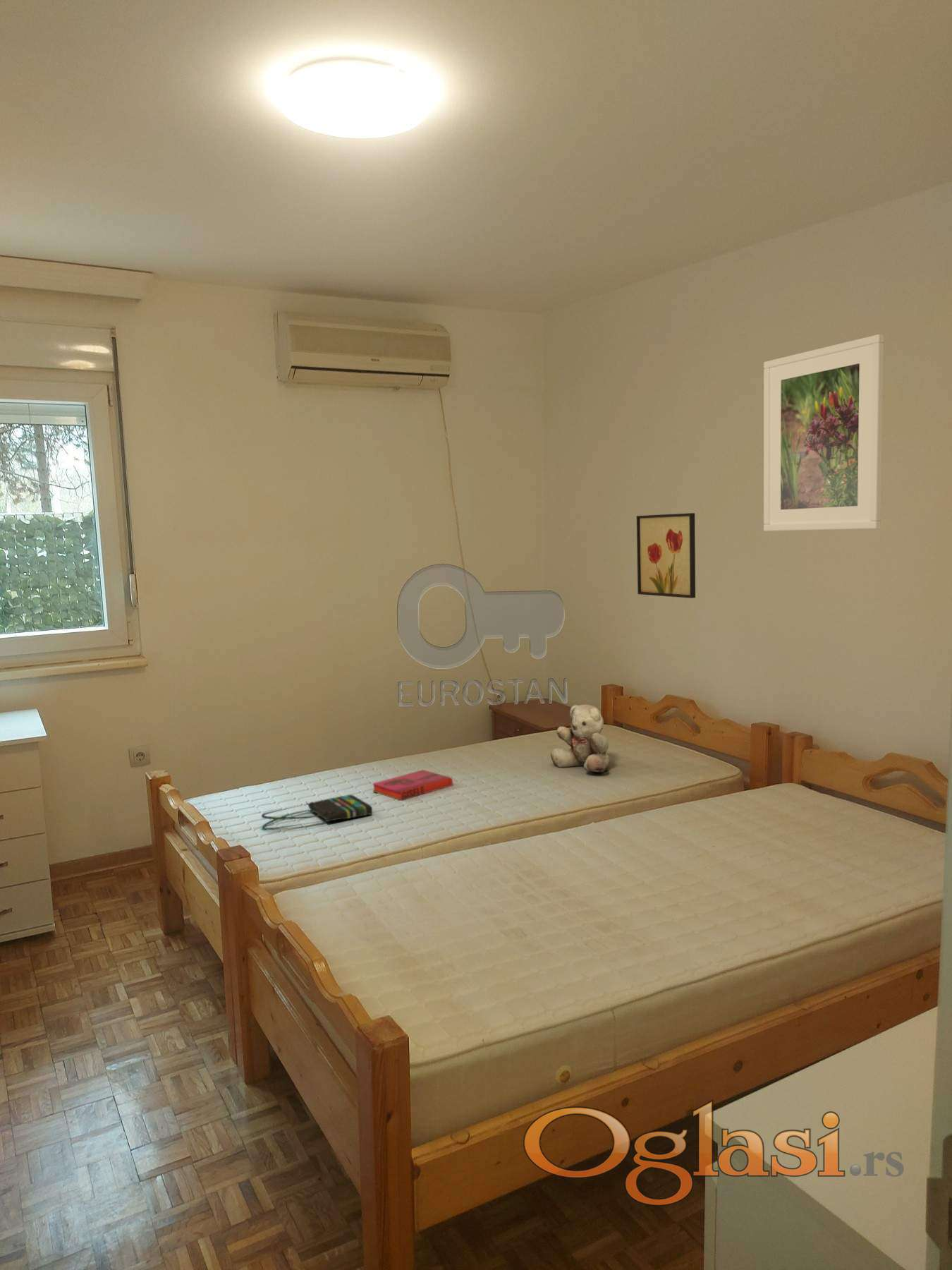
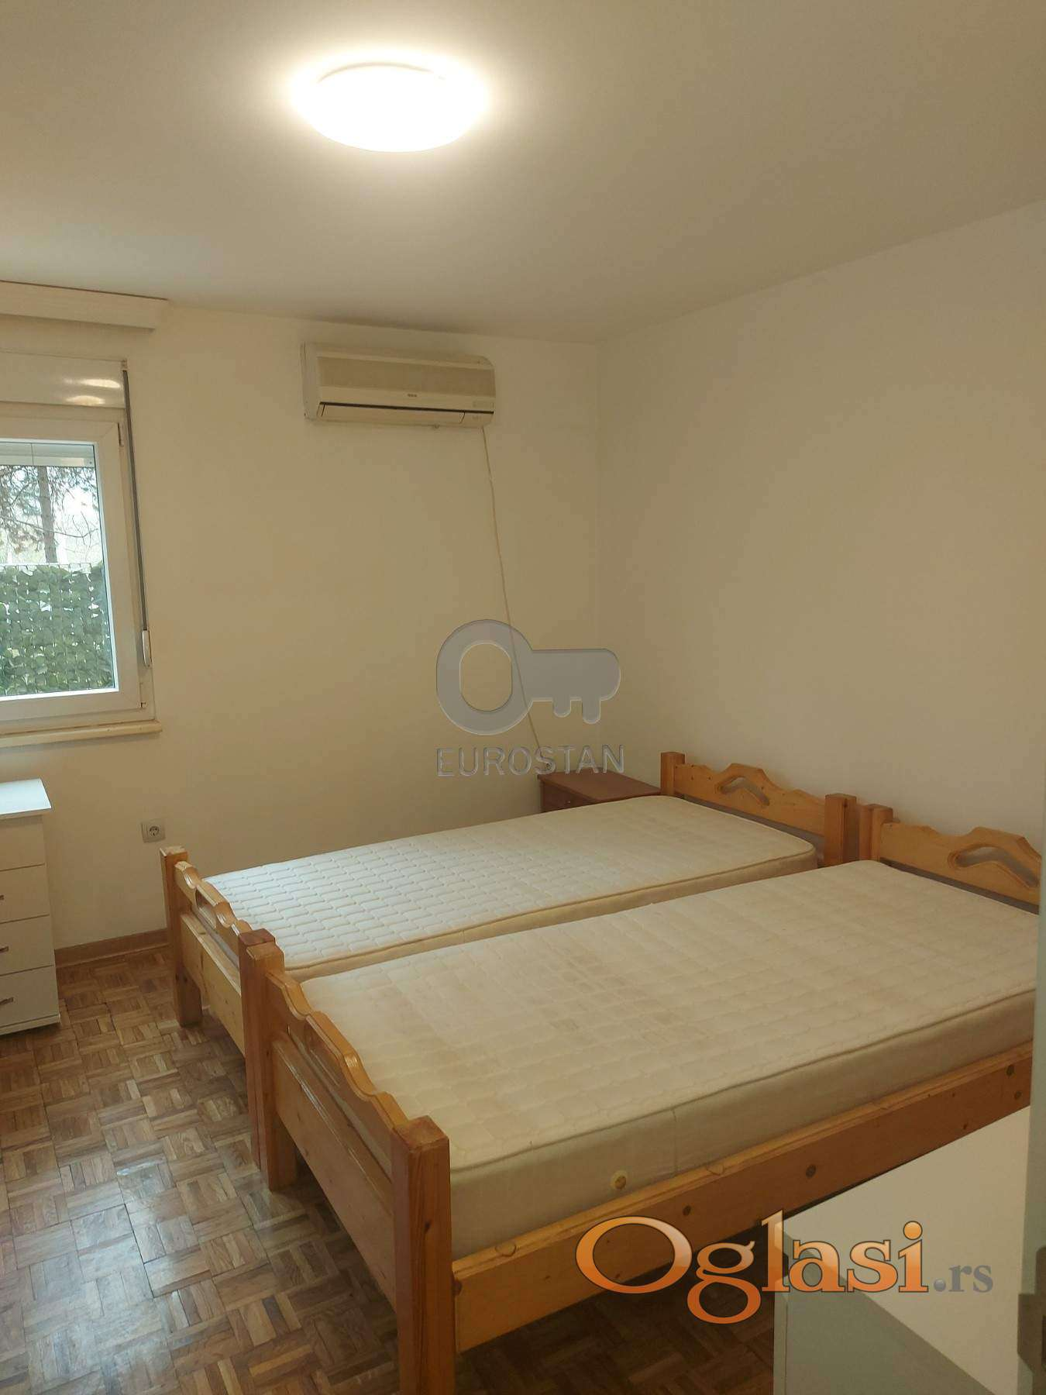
- teddy bear (578, 737)
- wall art (666, 555)
- tote bag (314, 811)
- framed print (819, 440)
- hardback book (413, 785)
